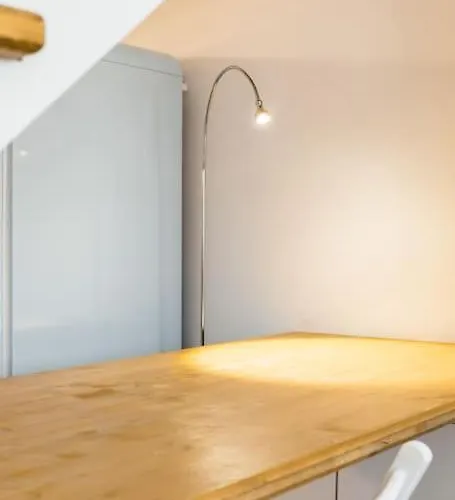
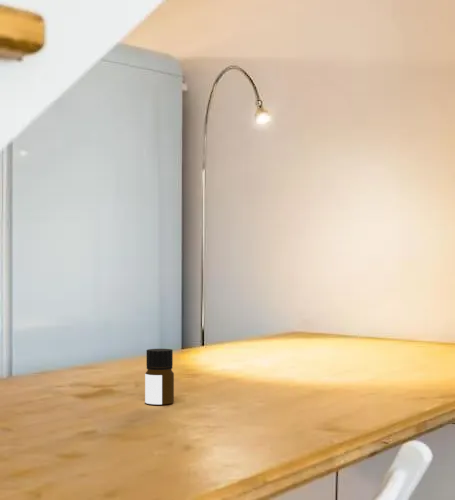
+ bottle (159, 375)
